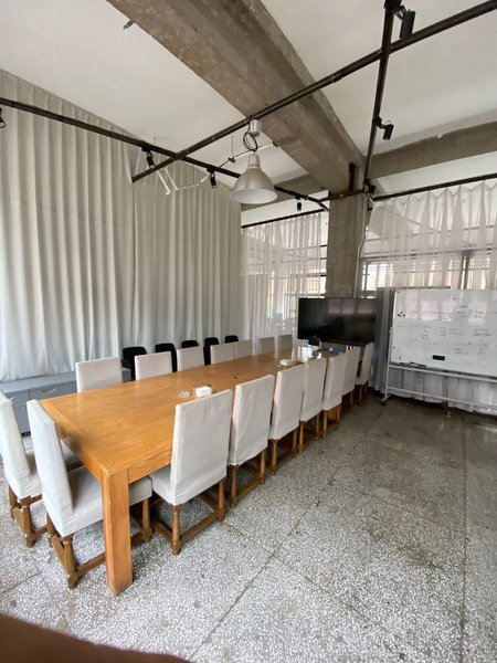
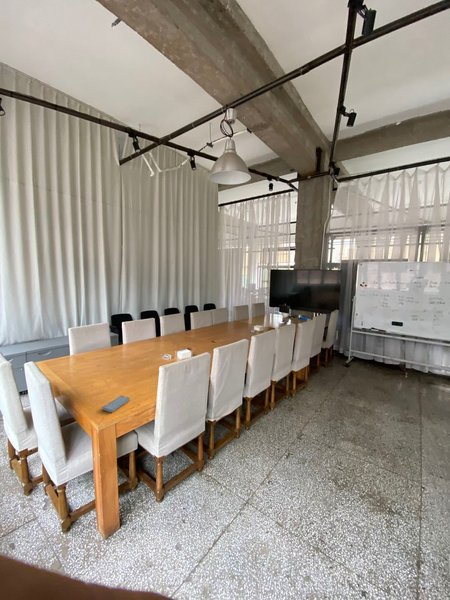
+ smartphone (116, 403)
